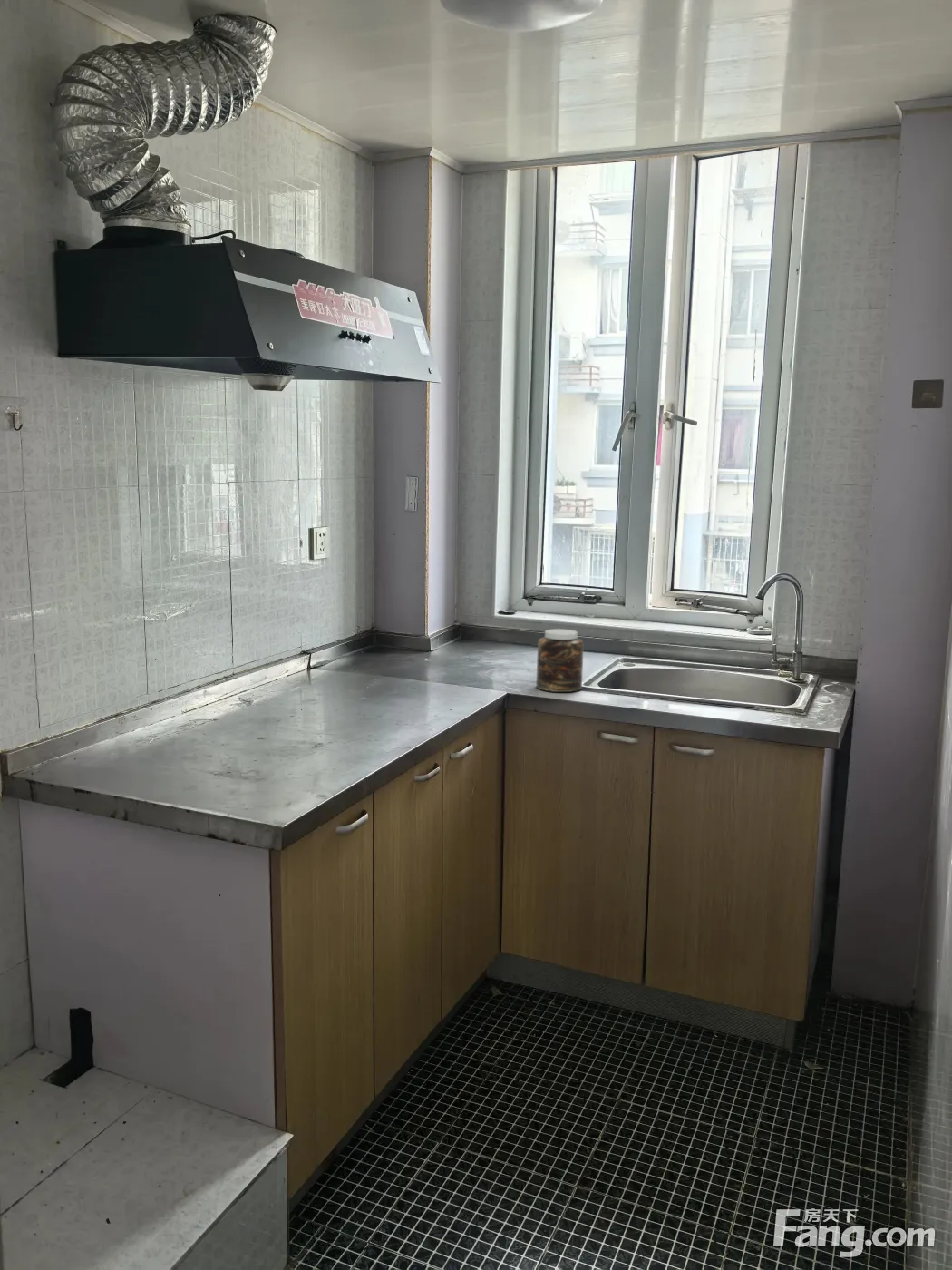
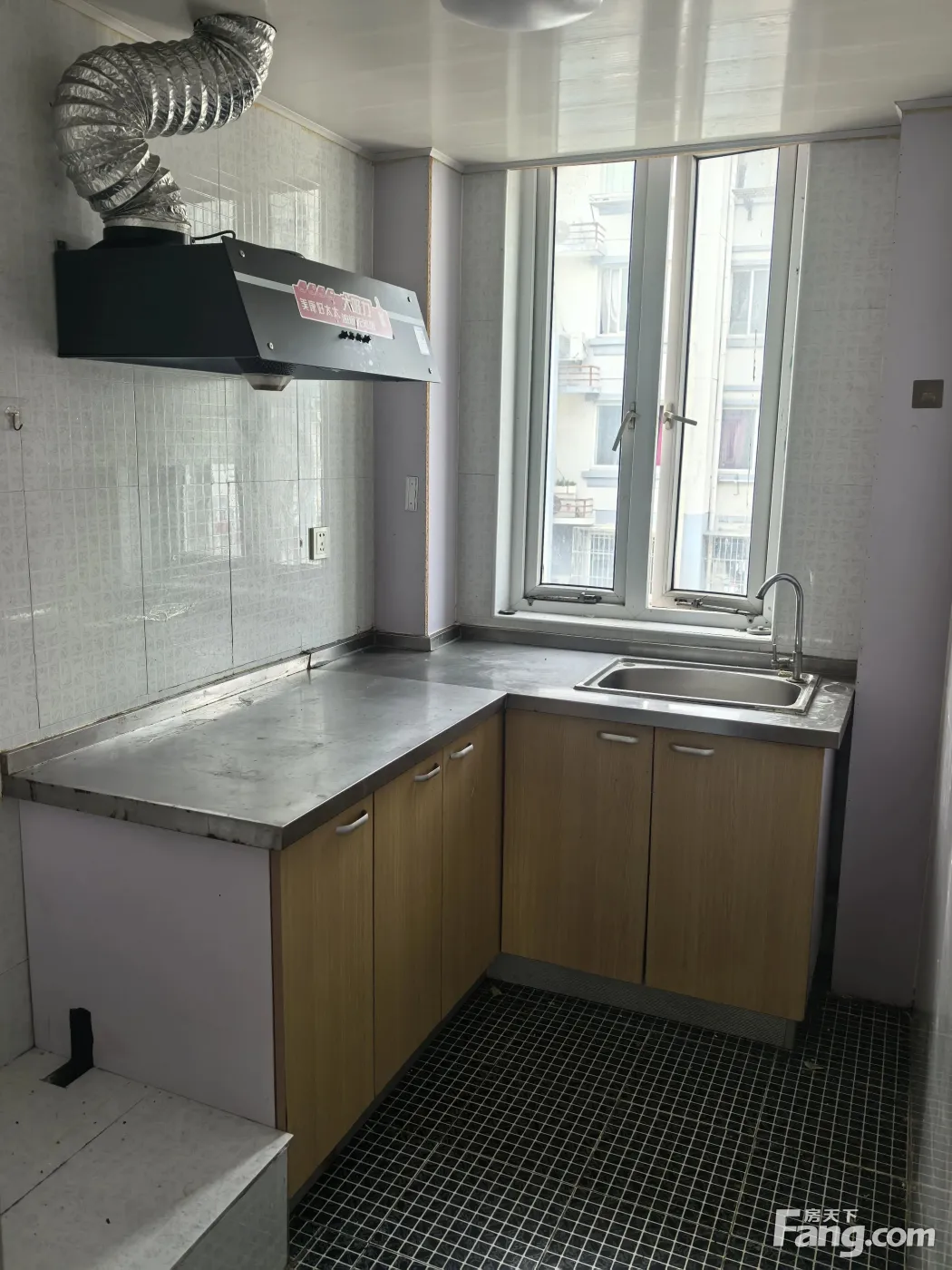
- jar (559, 659)
